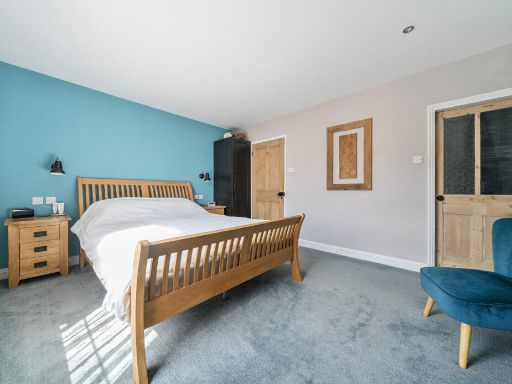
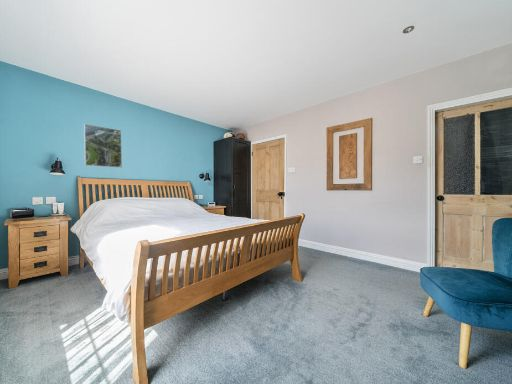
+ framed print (104, 147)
